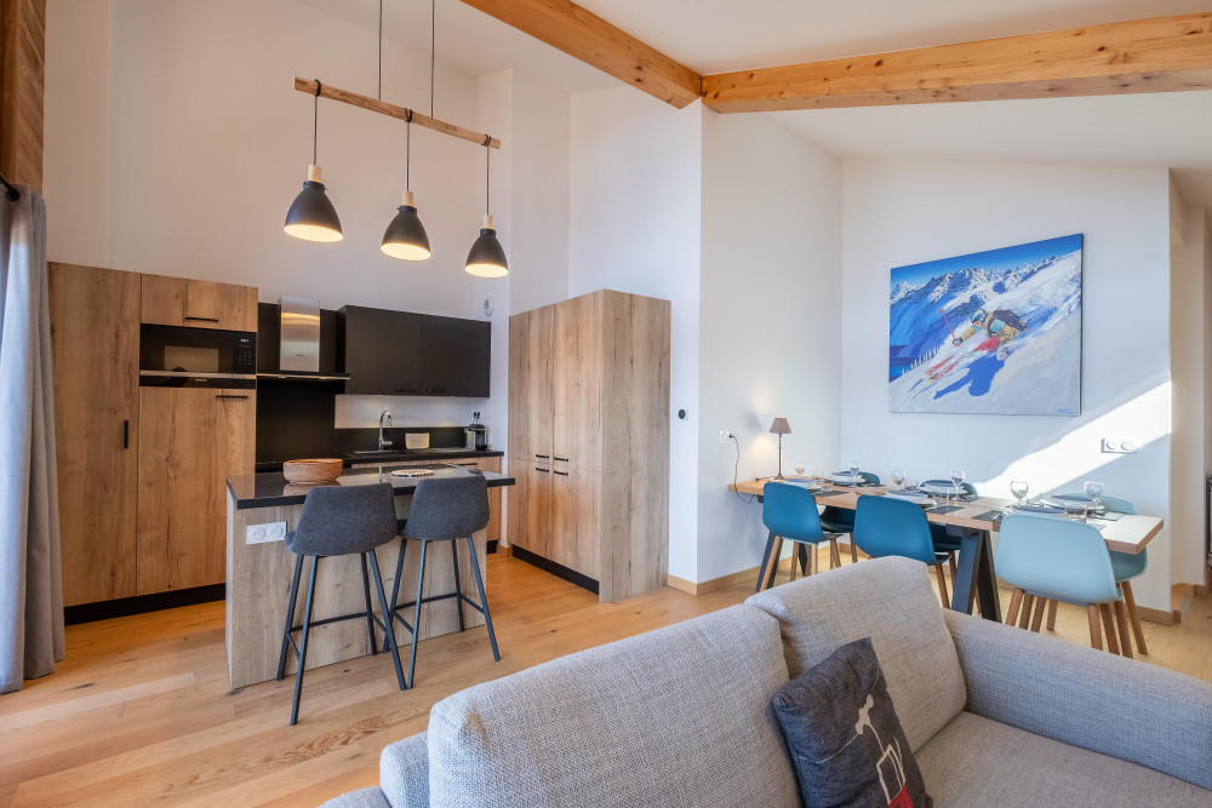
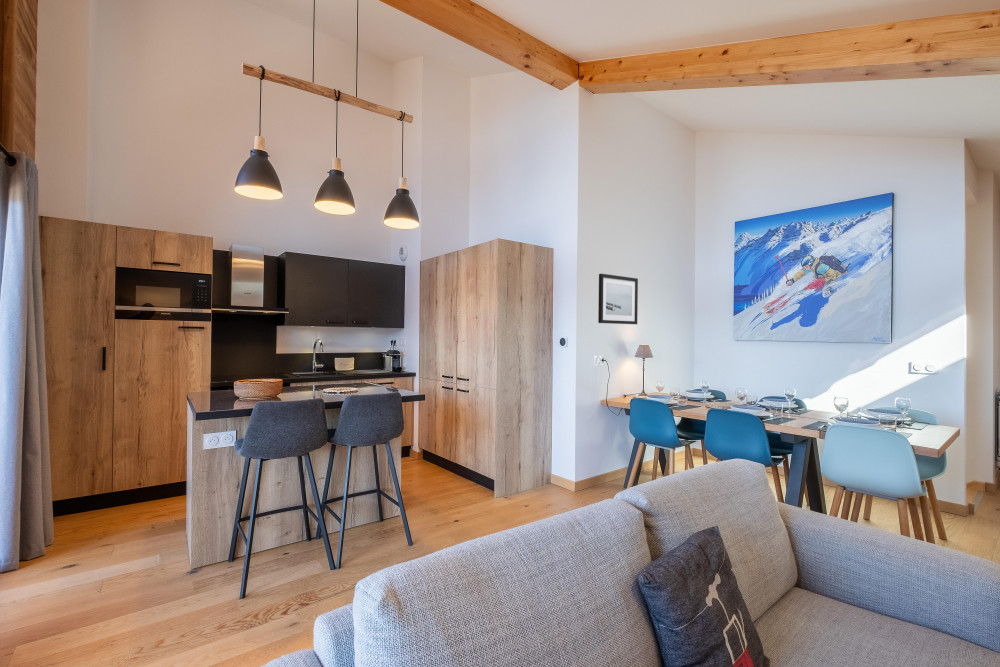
+ wall art (618, 300)
